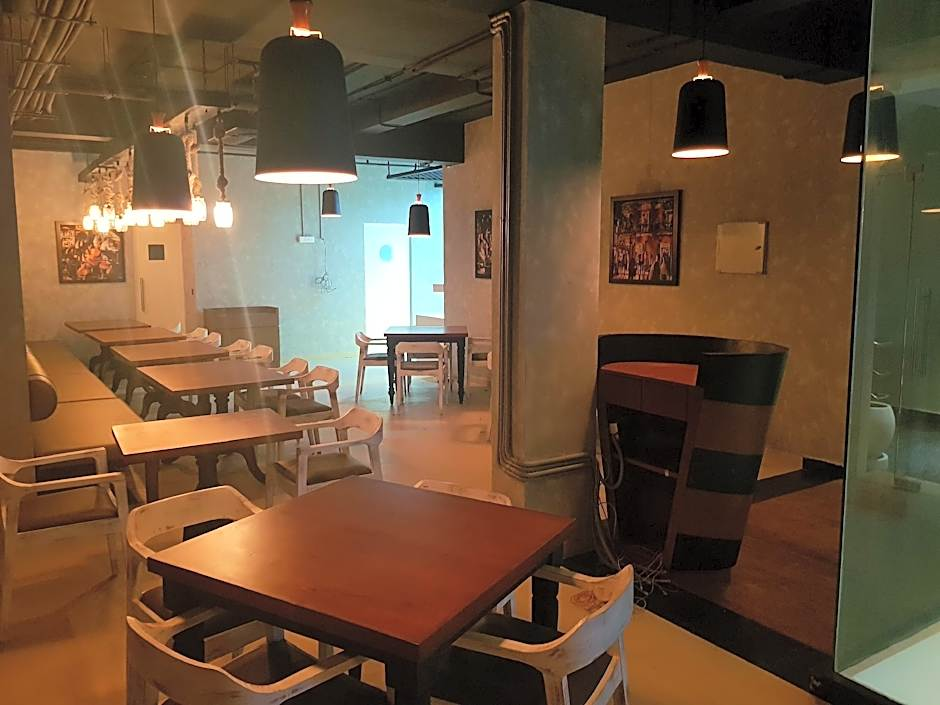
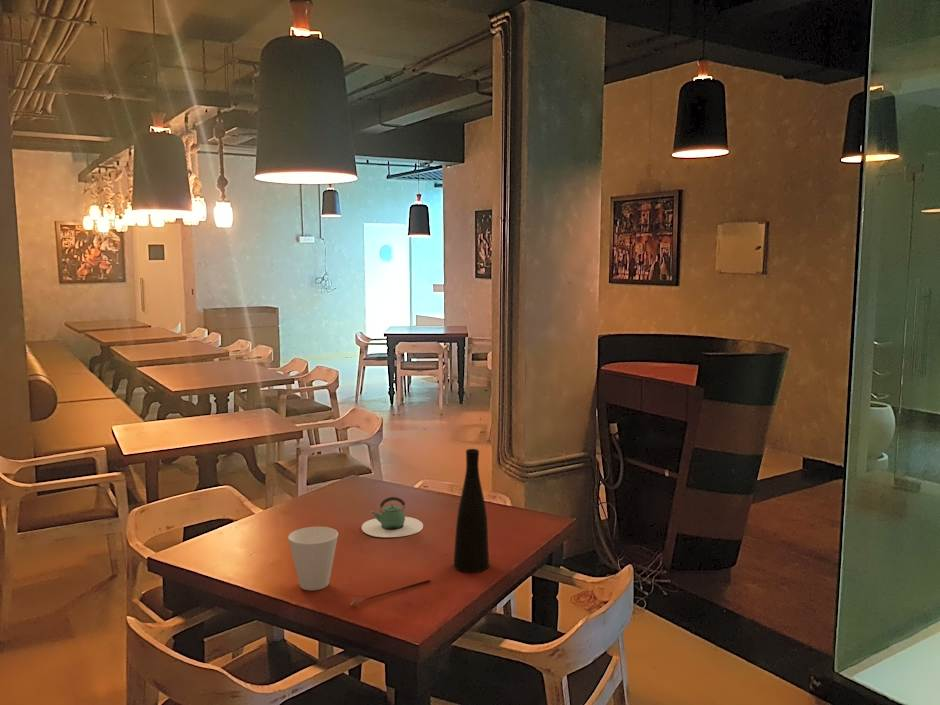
+ stirrer (390, 591)
+ teapot (392, 511)
+ cup (313, 559)
+ vase (471, 507)
